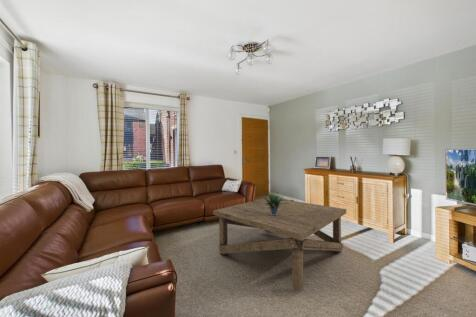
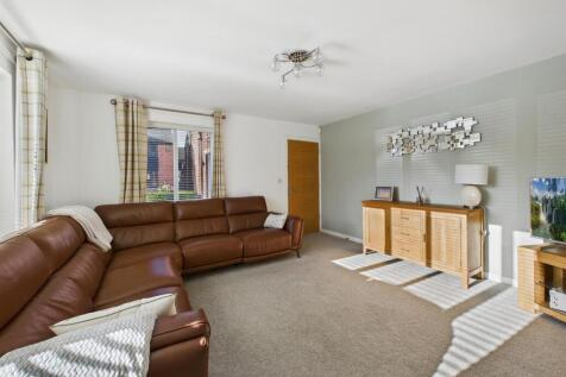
- coffee table (280, 231)
- potted plant (275, 199)
